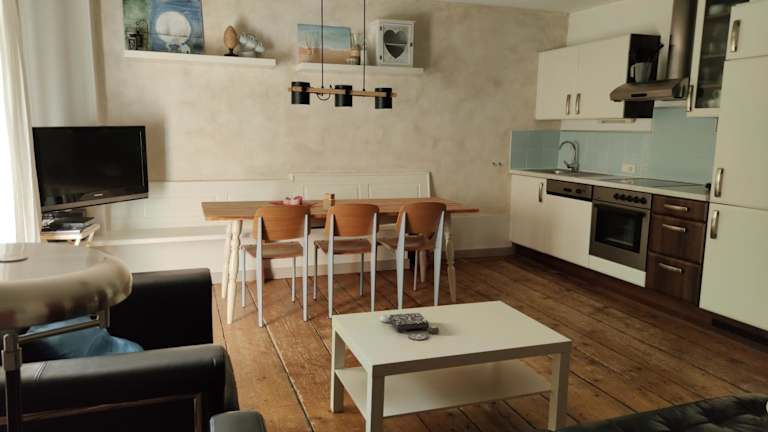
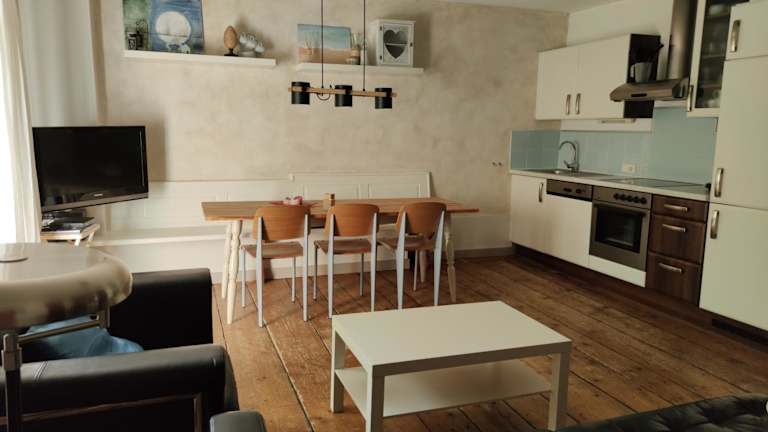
- board game (408, 322)
